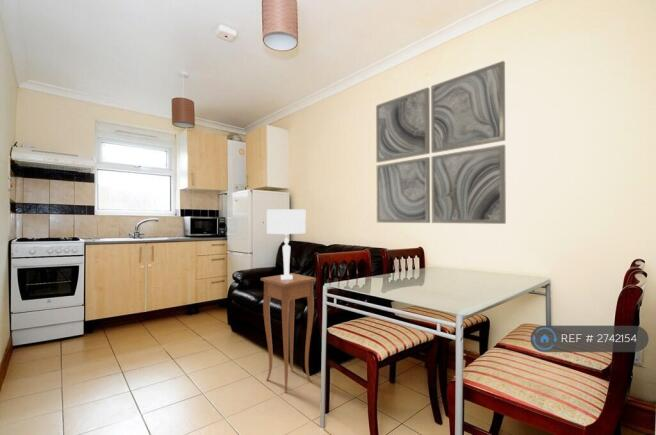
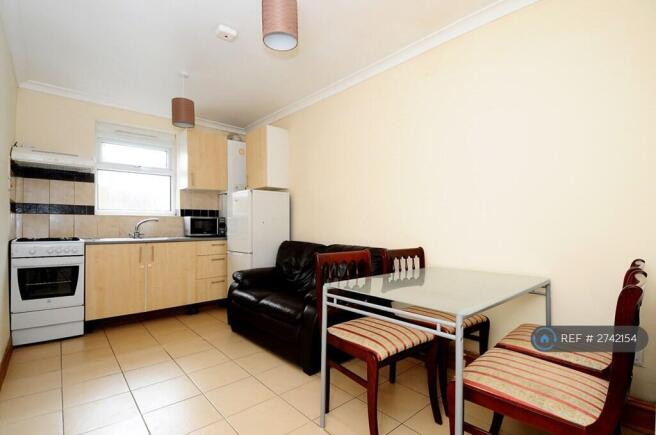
- side table (289, 329)
- wall art (431, 156)
- table lamp (286, 243)
